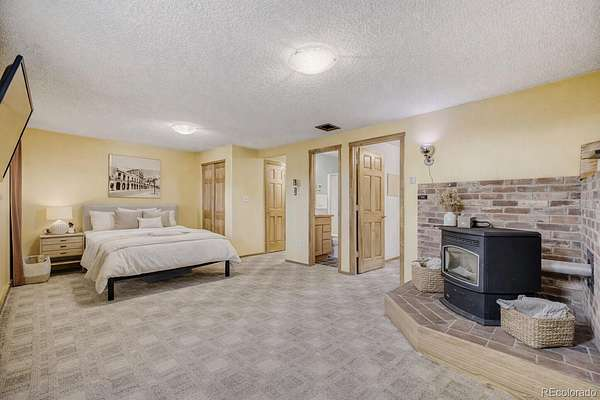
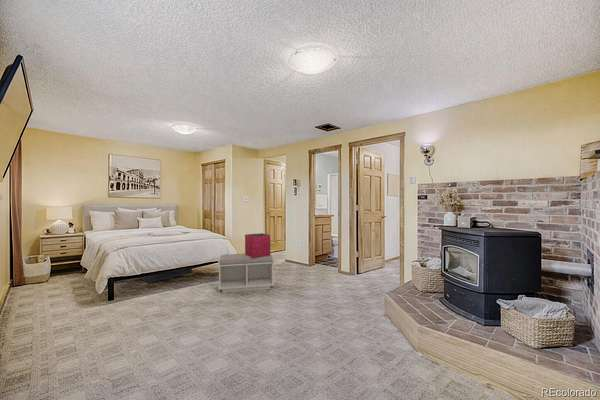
+ storage bin (257, 244)
+ bench (246, 271)
